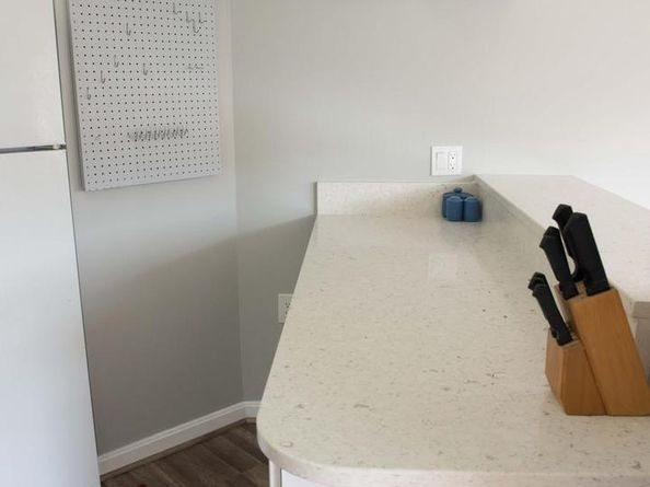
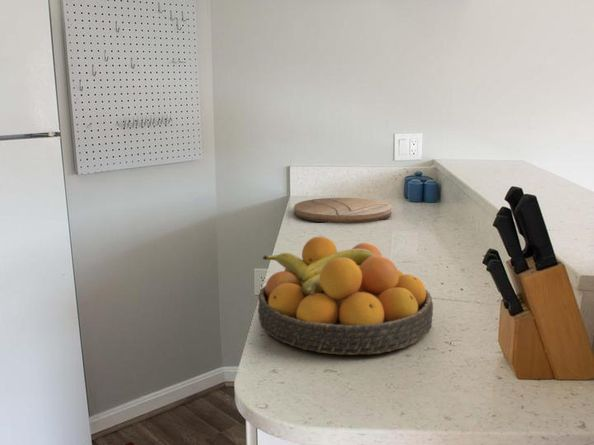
+ fruit bowl (344, 282)
+ cutting board (342, 209)
